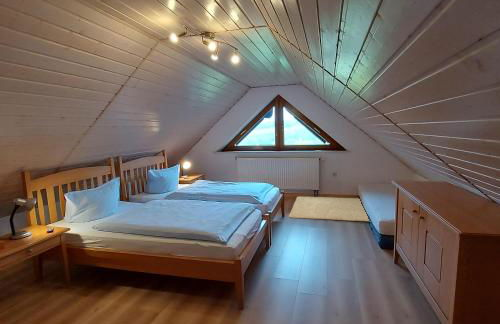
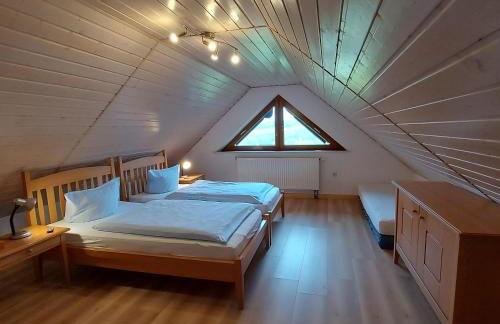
- rug (344, 207)
